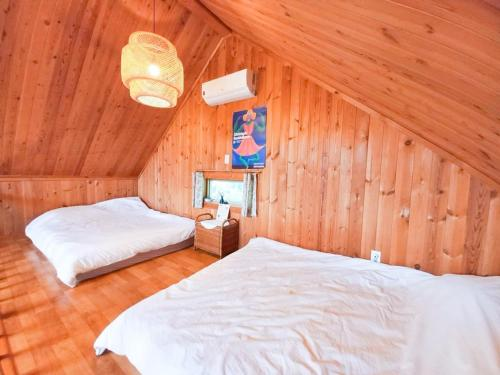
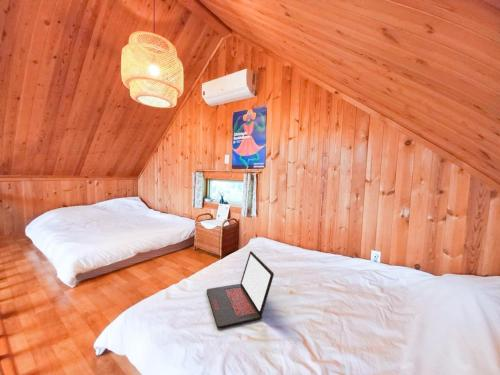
+ laptop (237, 284)
